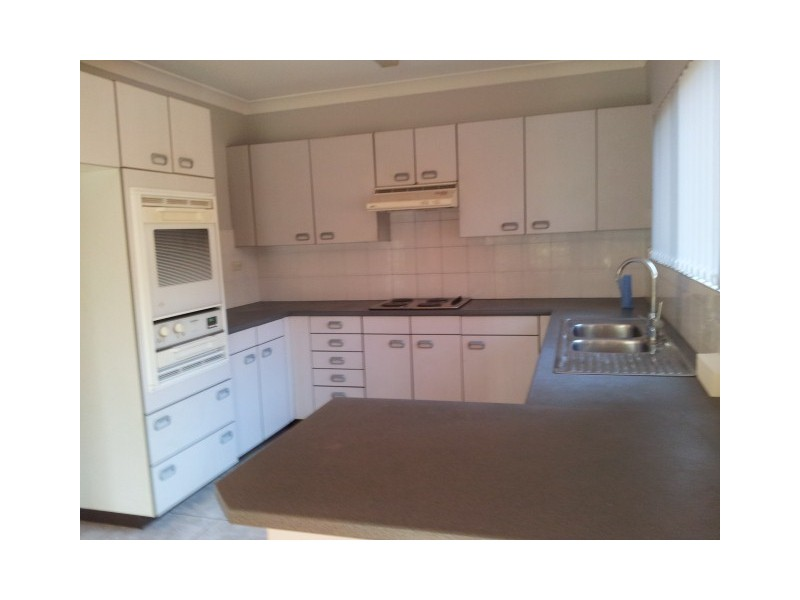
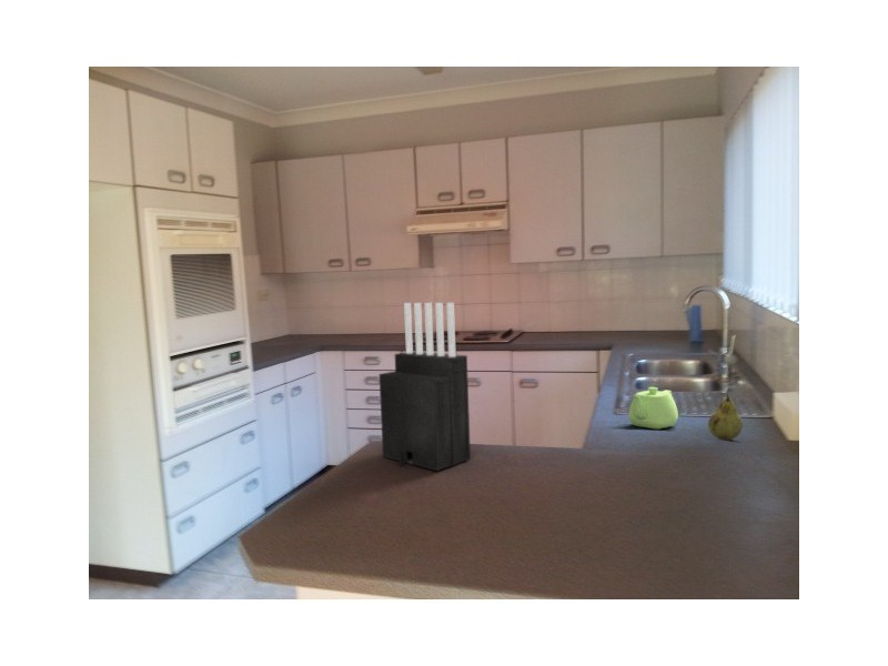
+ fruit (725, 416)
+ knife block (418, 382)
+ teapot (652, 406)
